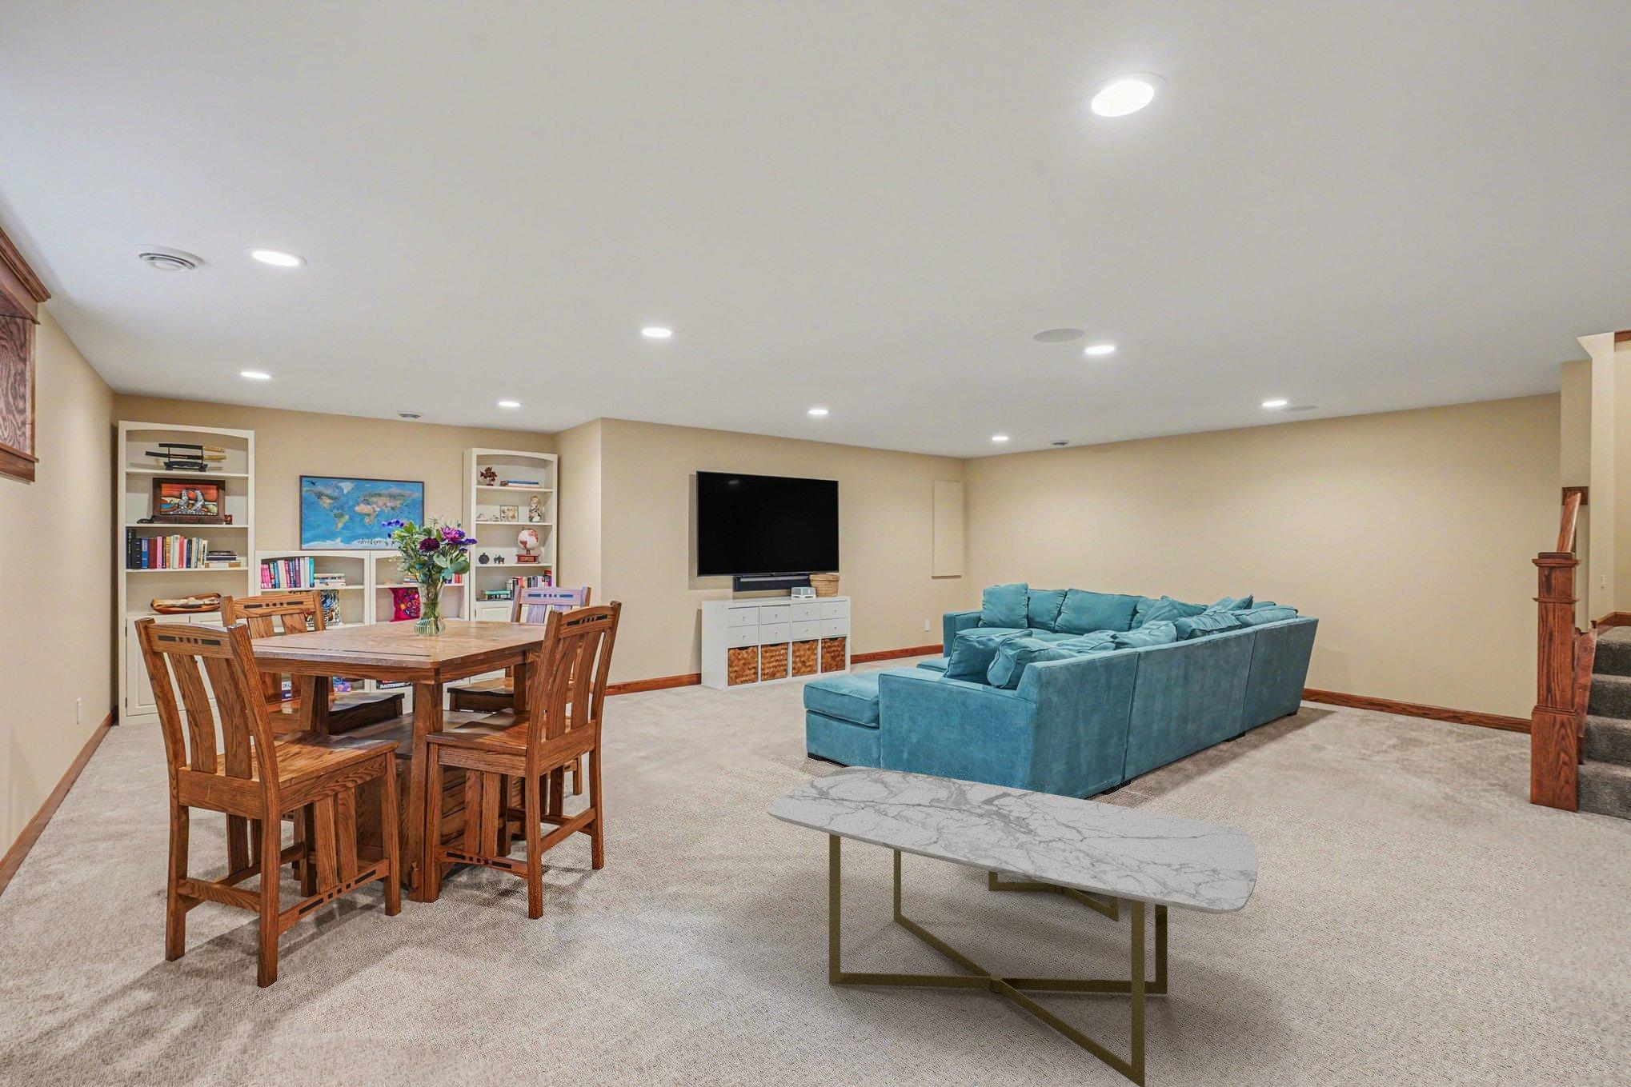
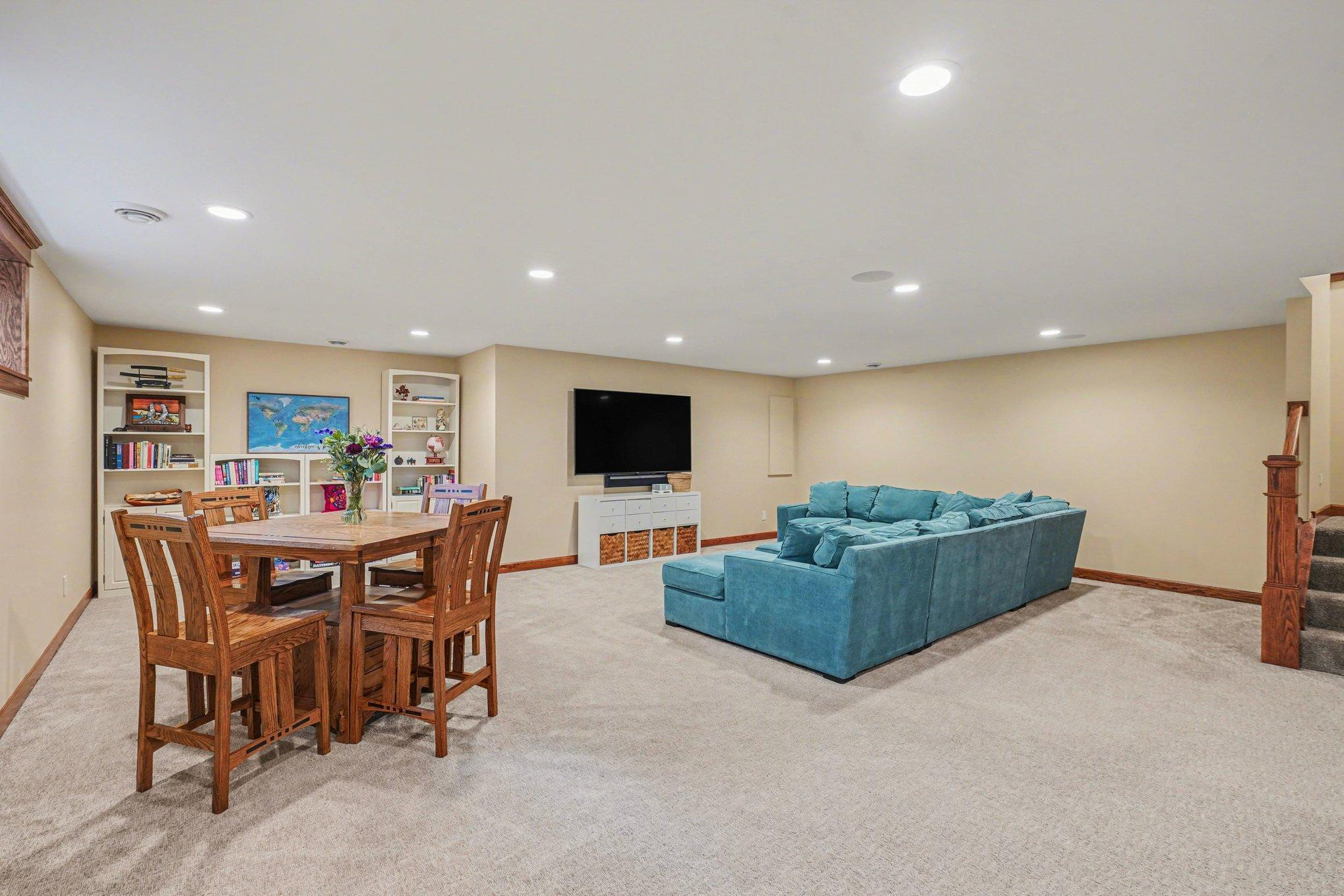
- coffee table (1025, 866)
